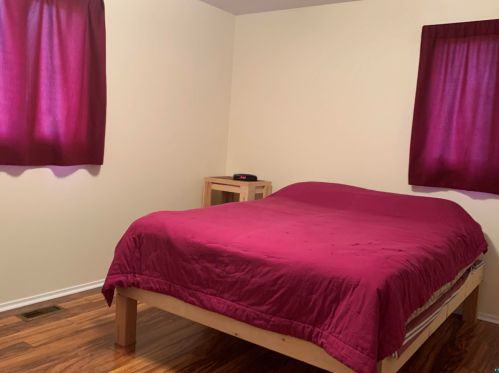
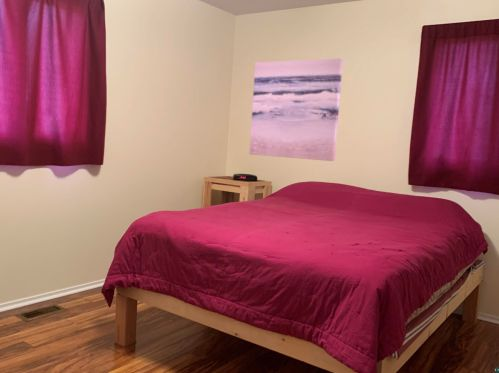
+ wall art (294, 109)
